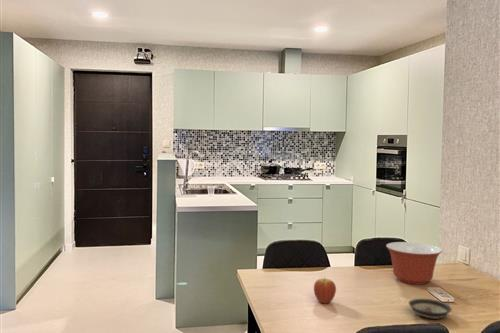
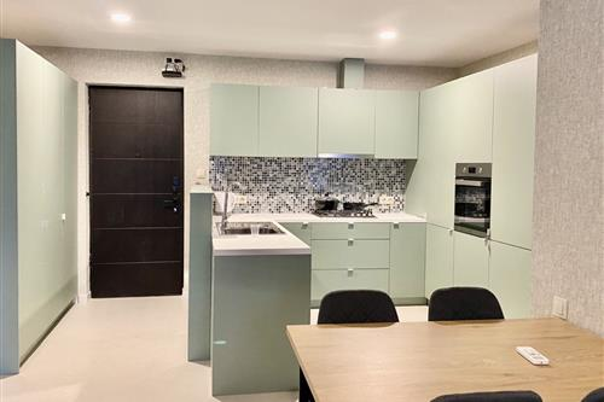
- mixing bowl (413, 264)
- saucer (429, 310)
- fruit (324, 289)
